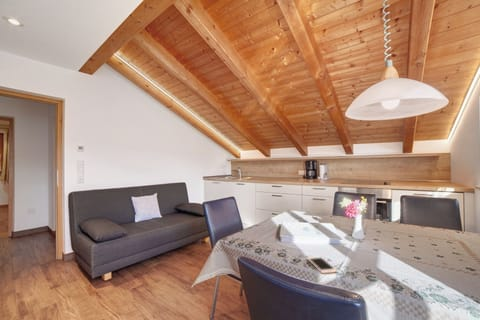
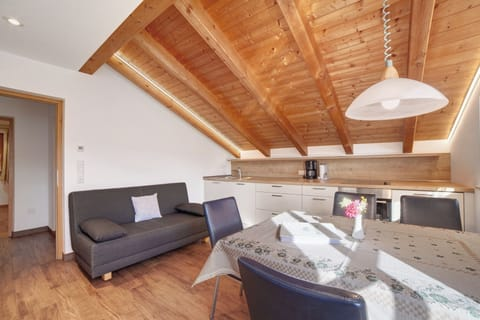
- cell phone (321, 264)
